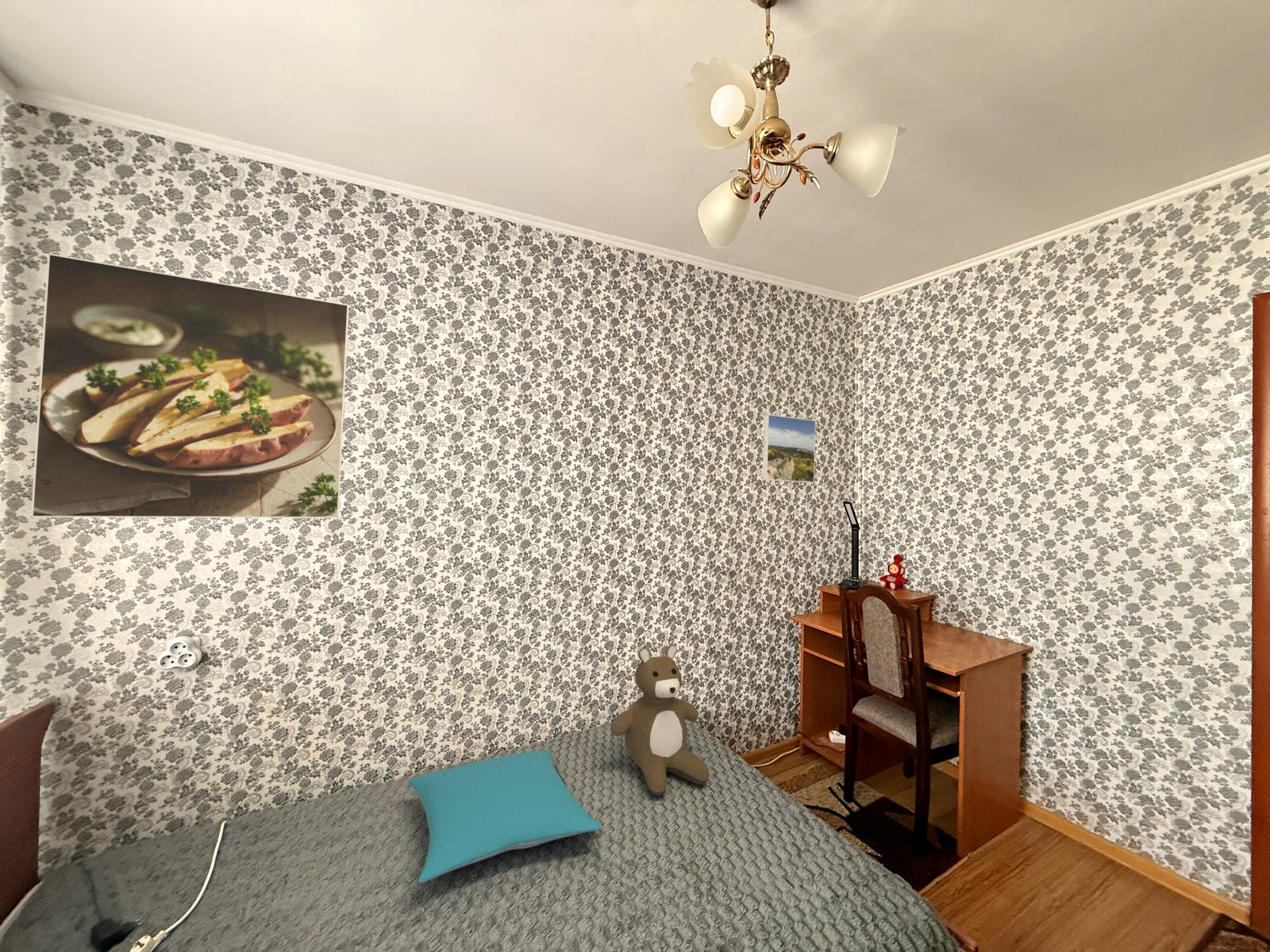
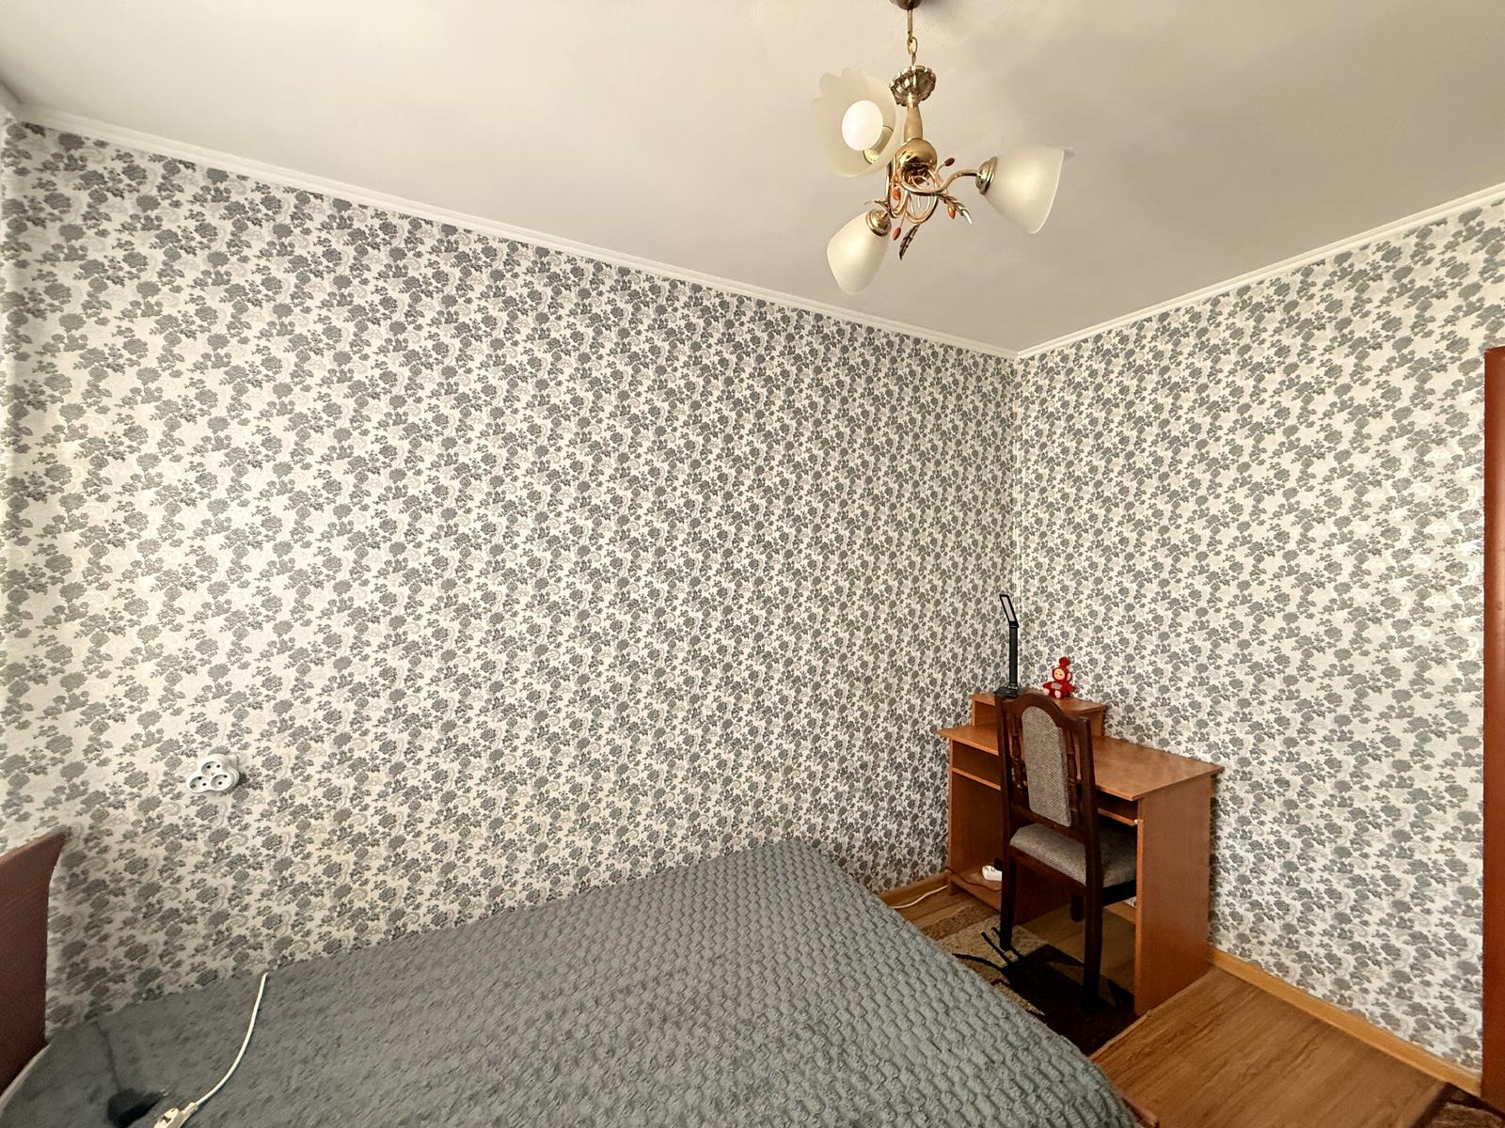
- teddy bear (664, 712)
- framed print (209, 399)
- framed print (790, 449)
- pillow (499, 802)
